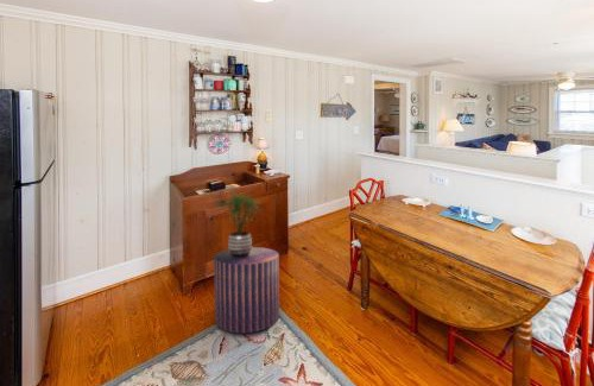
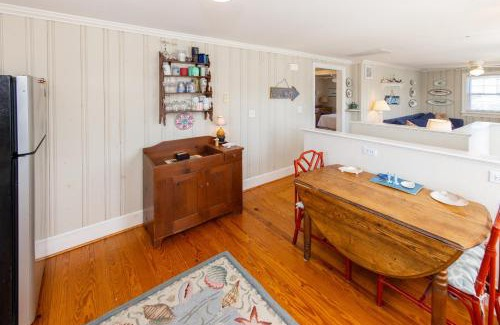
- potted plant (241, 223)
- stool (247, 285)
